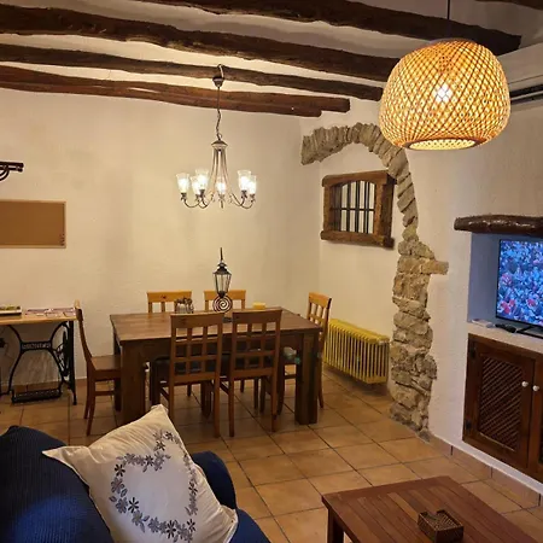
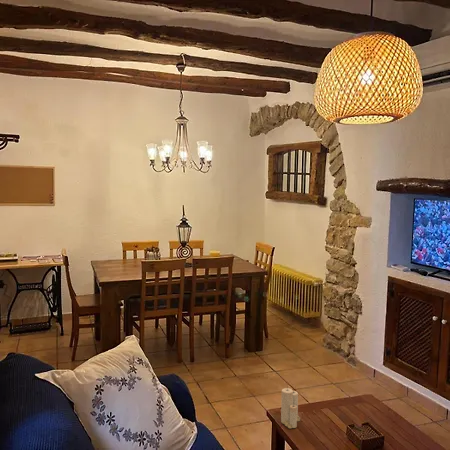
+ candle (291, 404)
